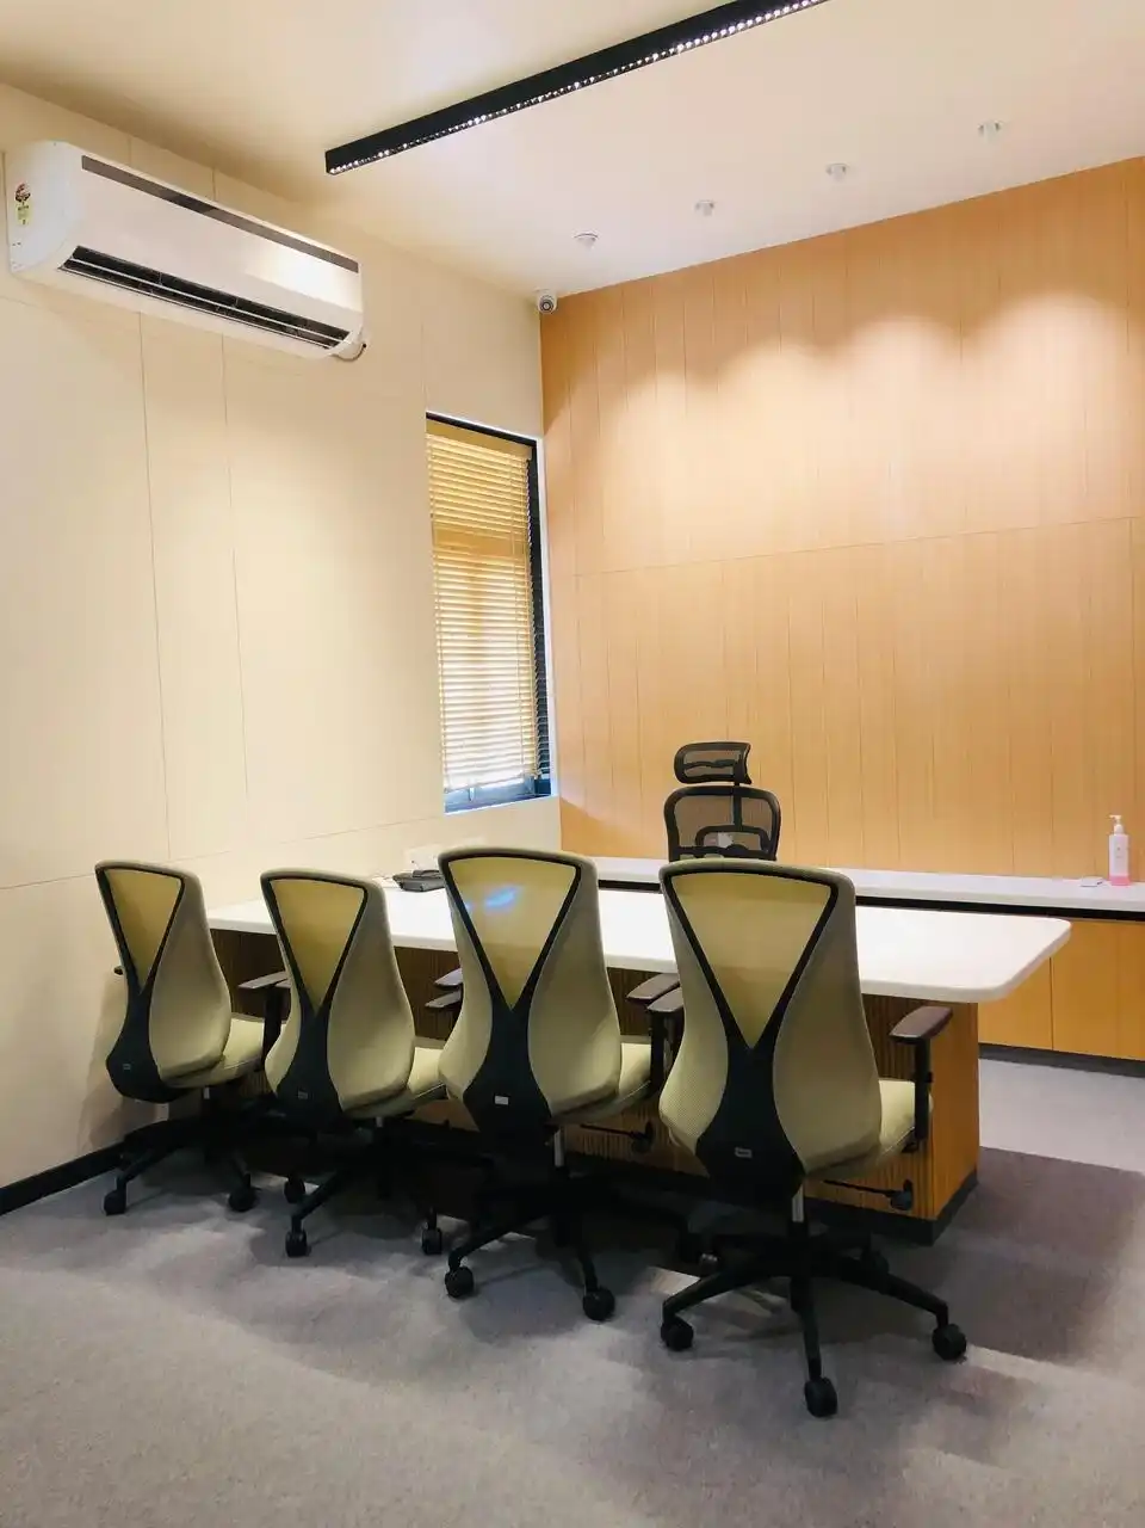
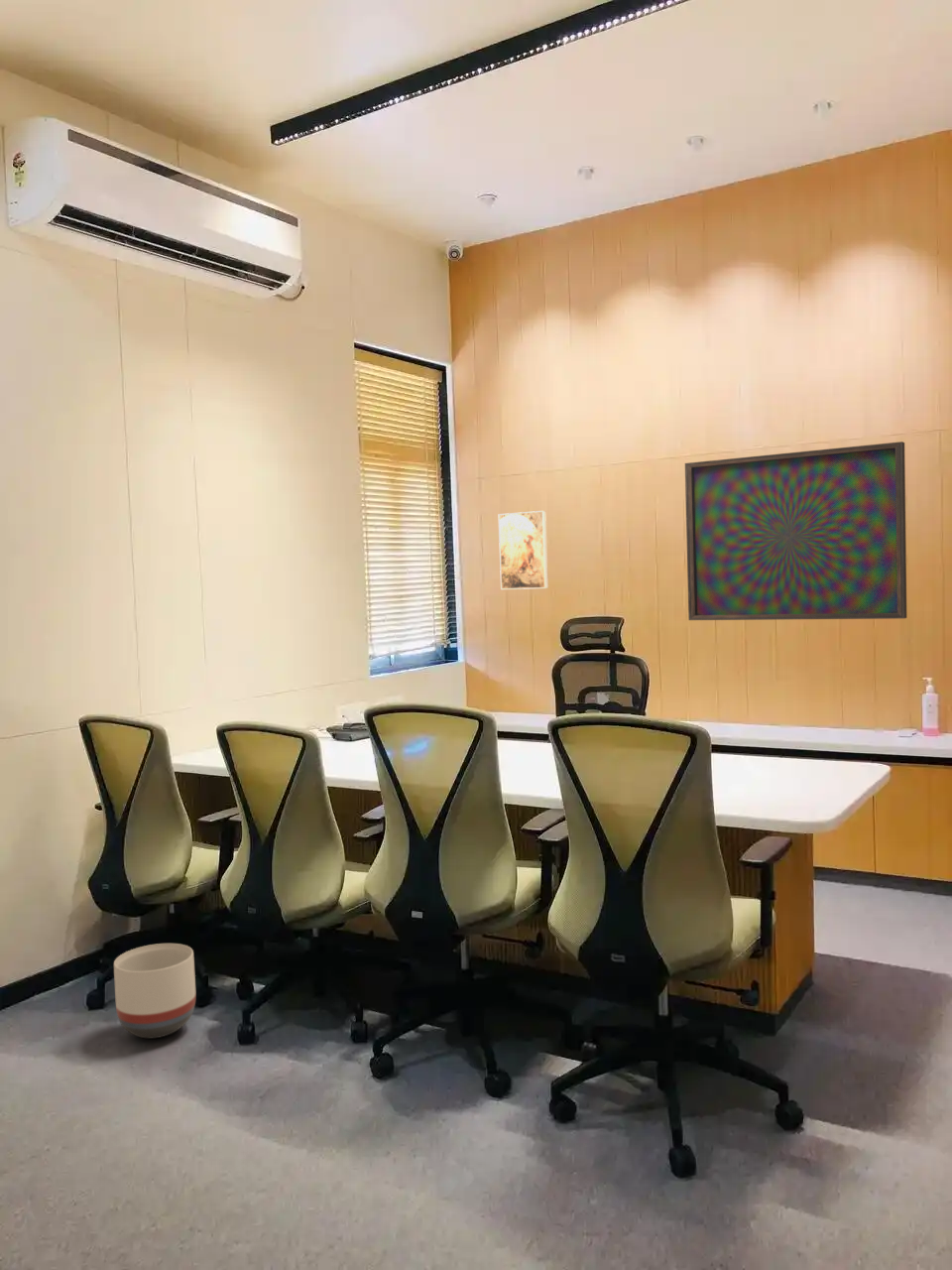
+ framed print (523, 551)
+ television (789, 537)
+ planter (156, 994)
